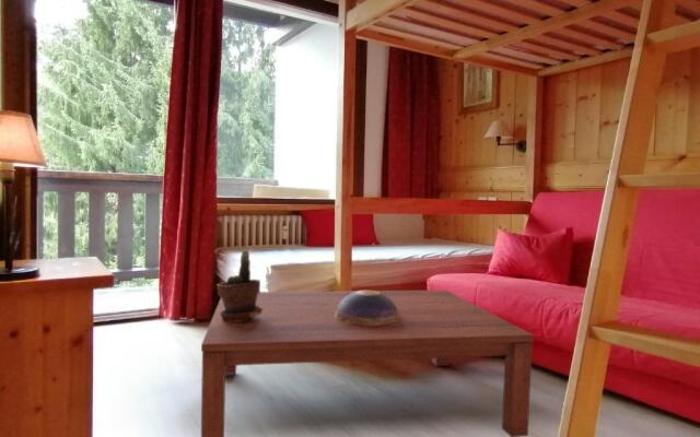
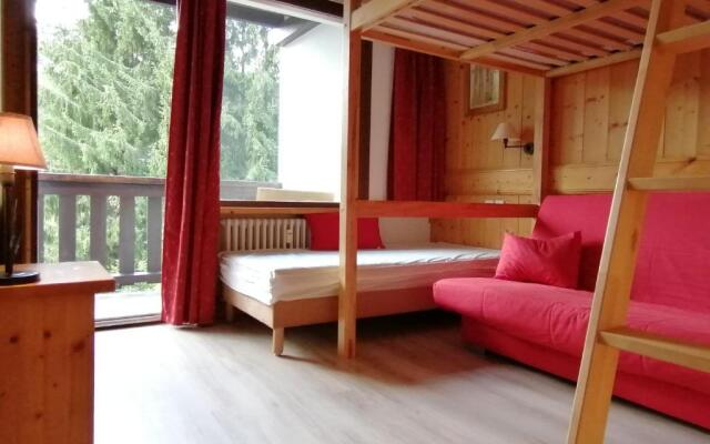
- potted plant (240, 284)
- coffee table (353, 354)
- decorative bowl (366, 303)
